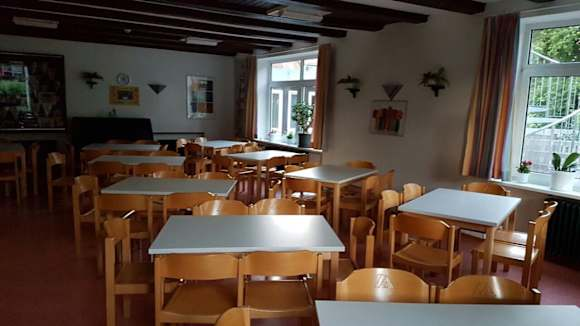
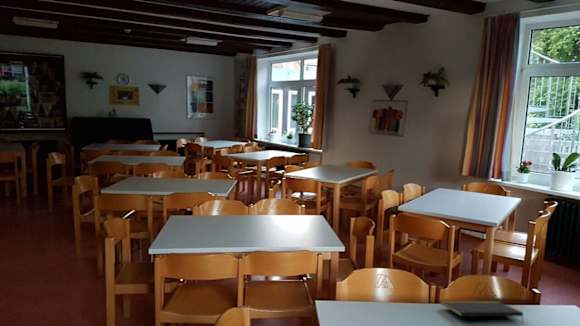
+ notepad (480, 308)
